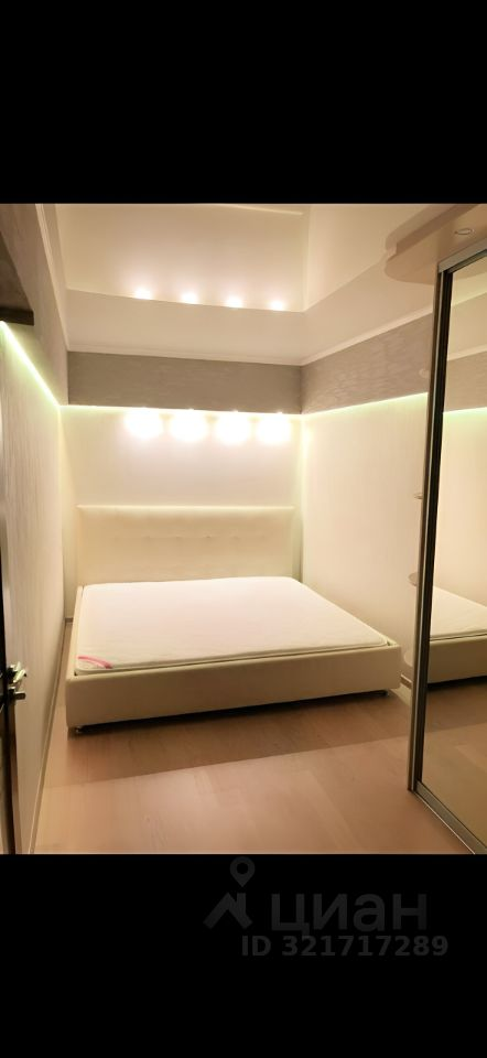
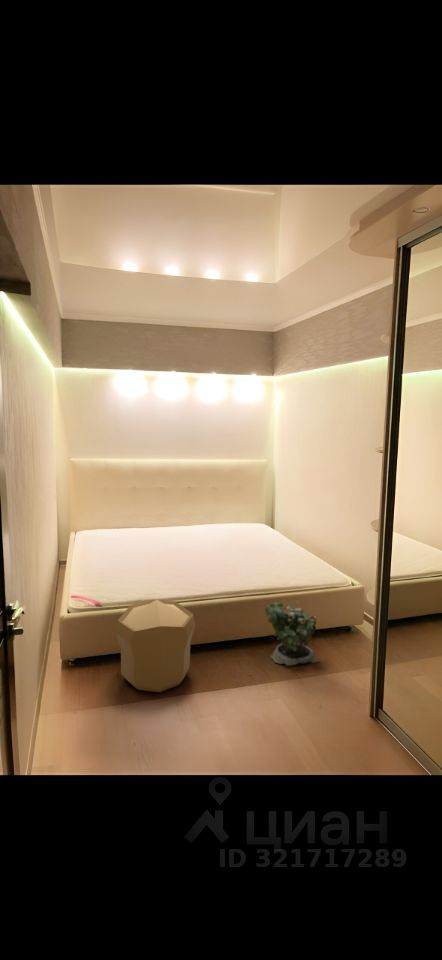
+ potted plant (290, 628)
+ pouf (156, 638)
